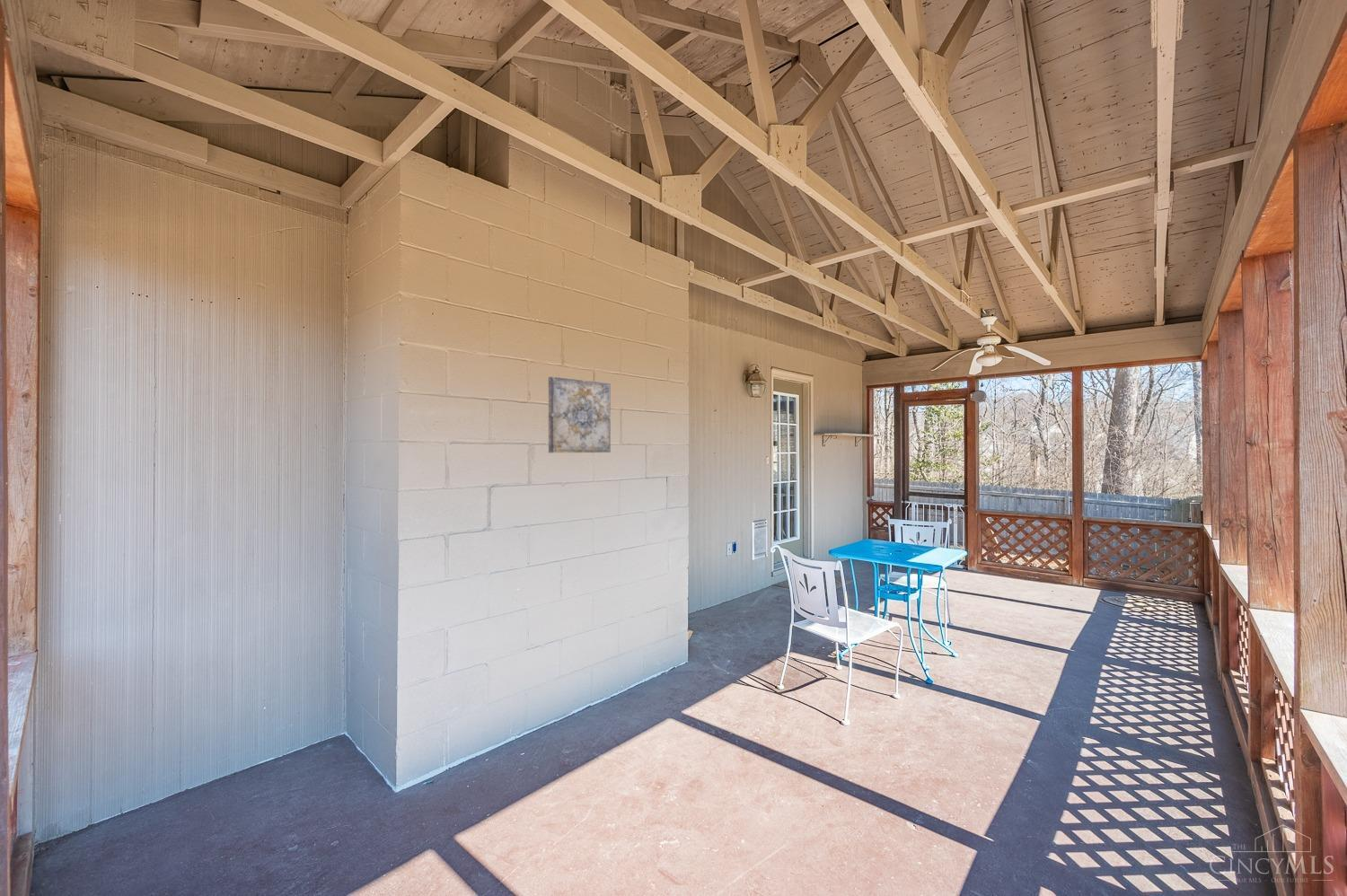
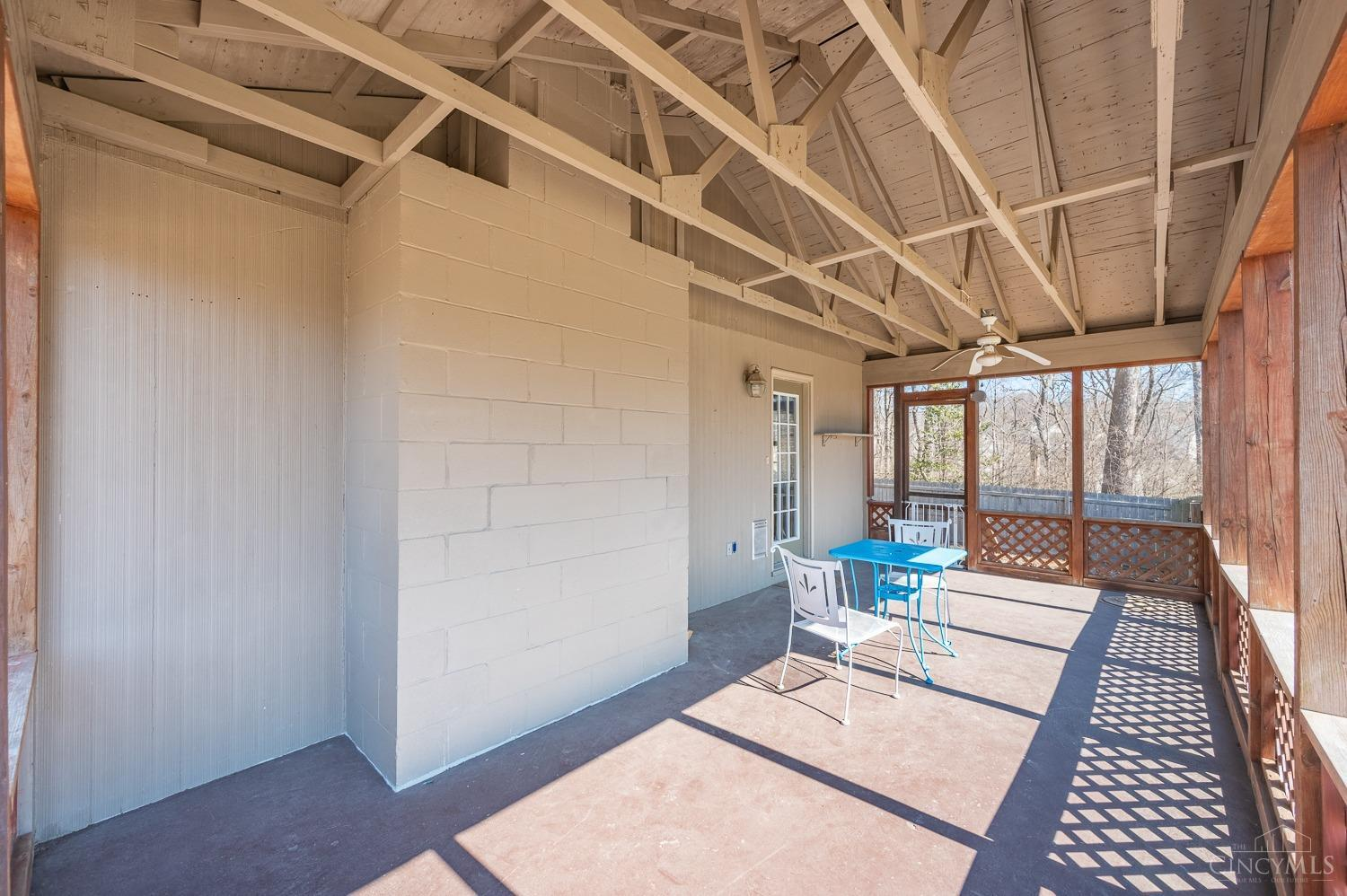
- wall art (580, 416)
